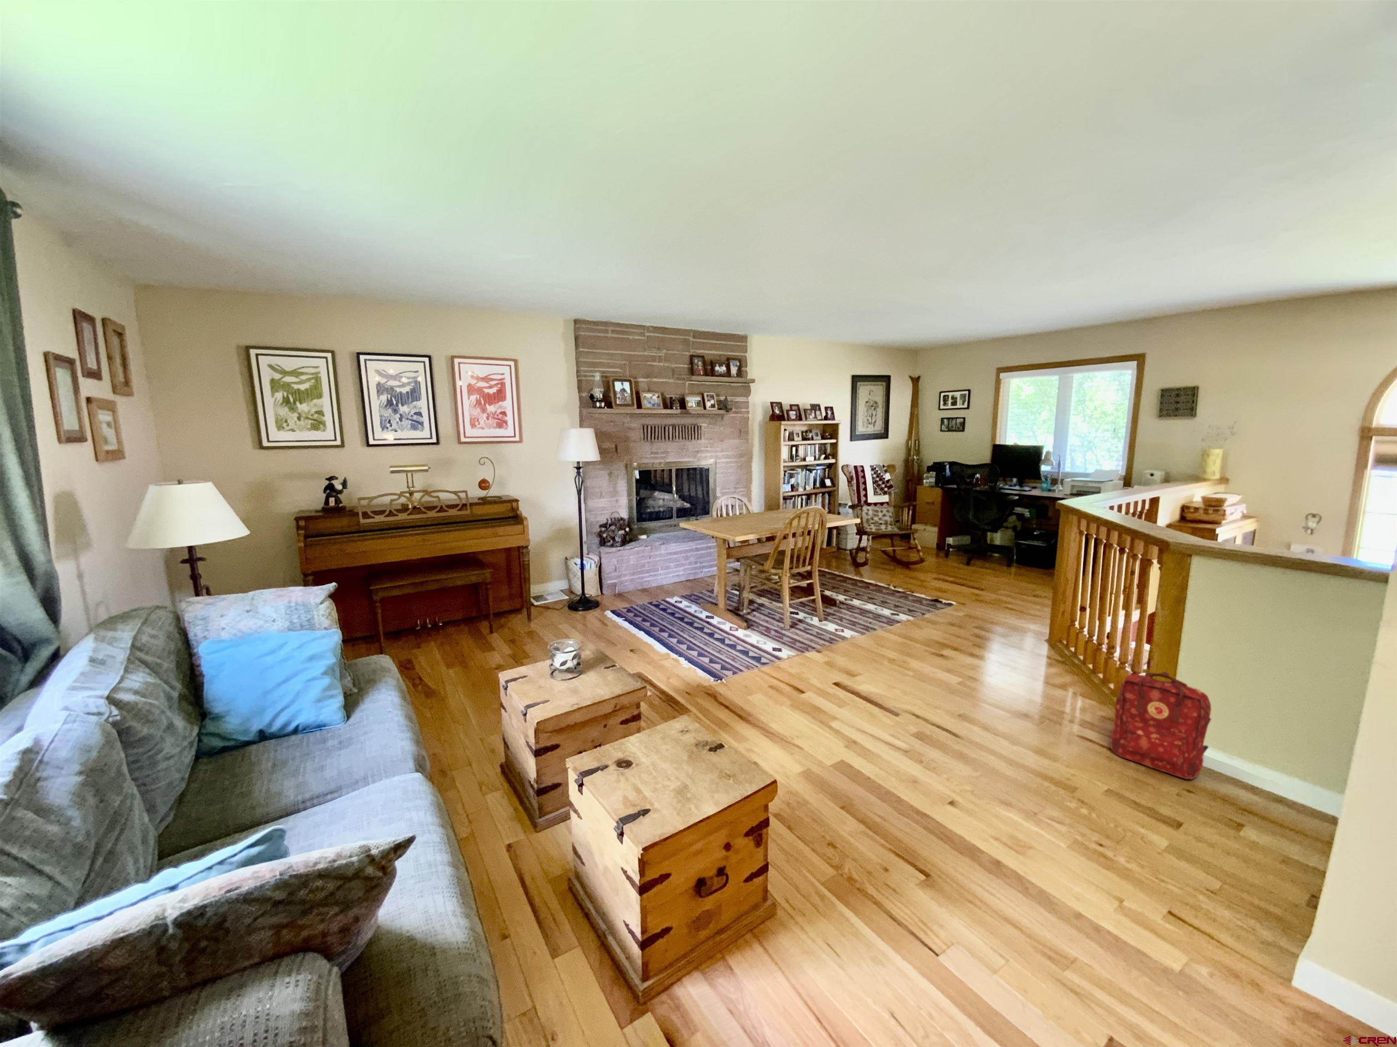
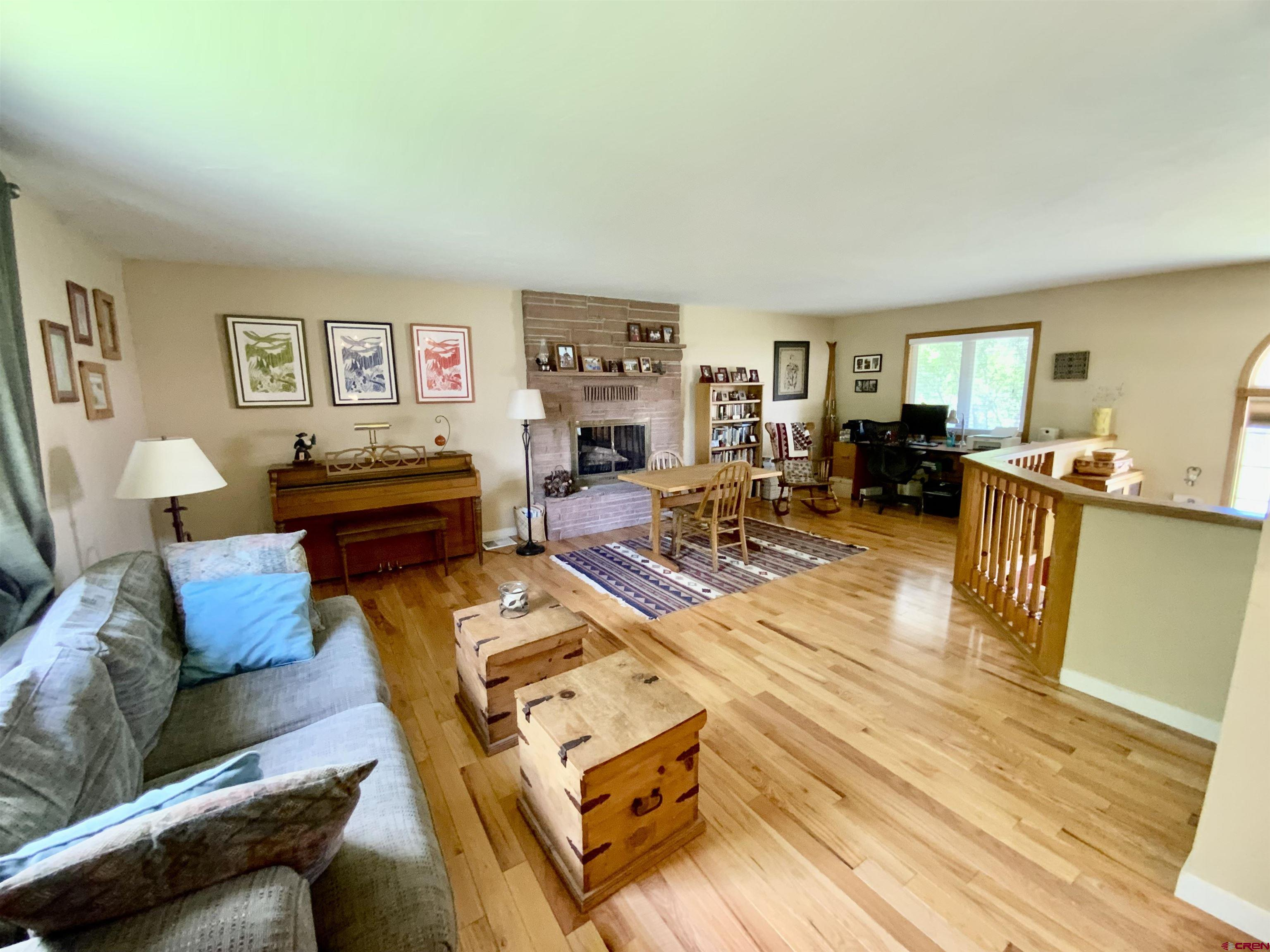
- backpack (1158, 715)
